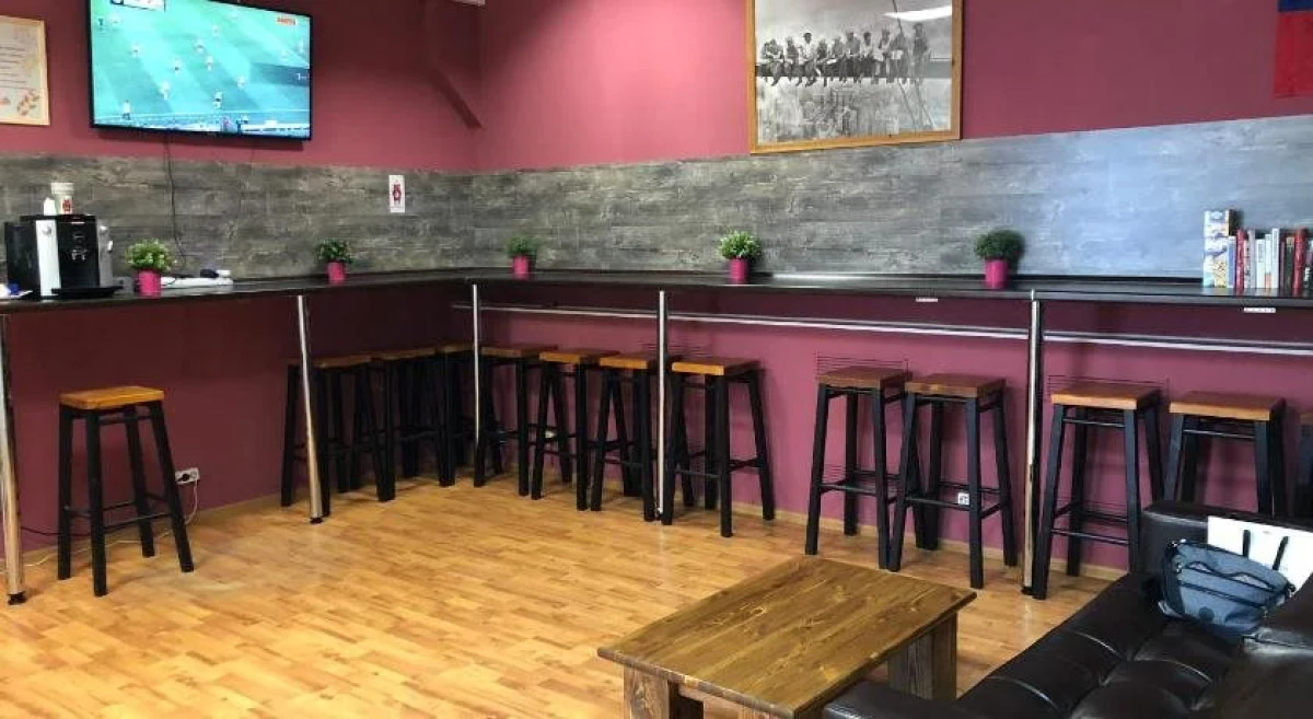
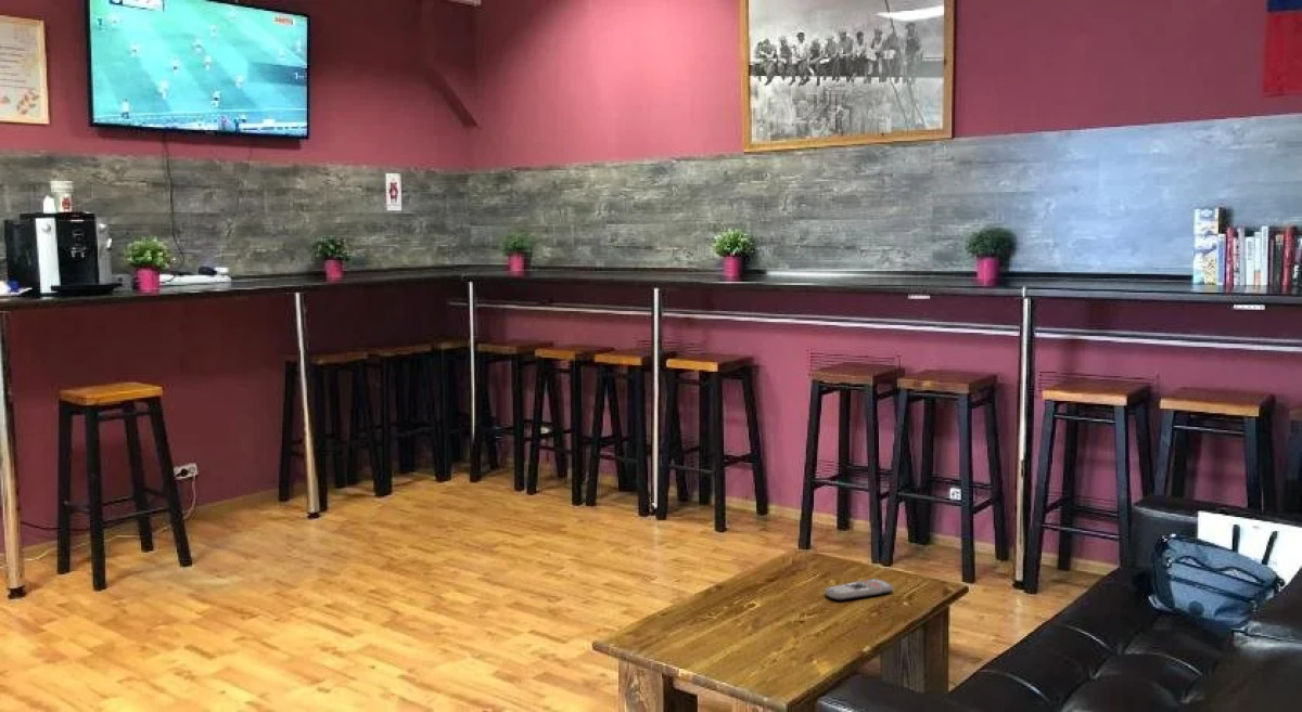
+ remote control (857, 590)
